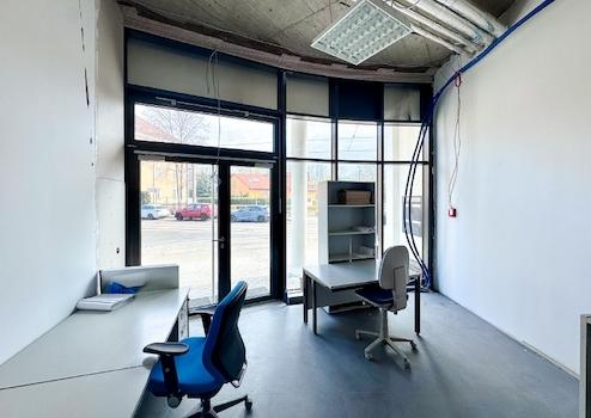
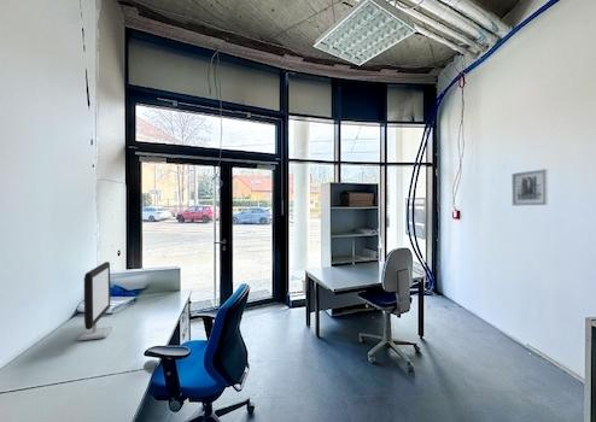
+ wall art (528, 188)
+ computer monitor (95, 300)
